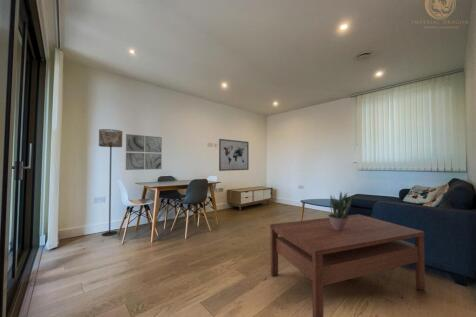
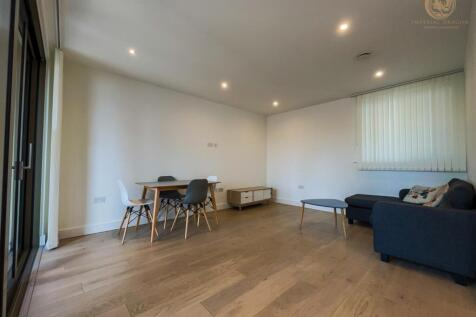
- coffee table (343, 254)
- wall art (234, 155)
- wall art (145, 153)
- potted plant (340, 209)
- floor lamp (110, 181)
